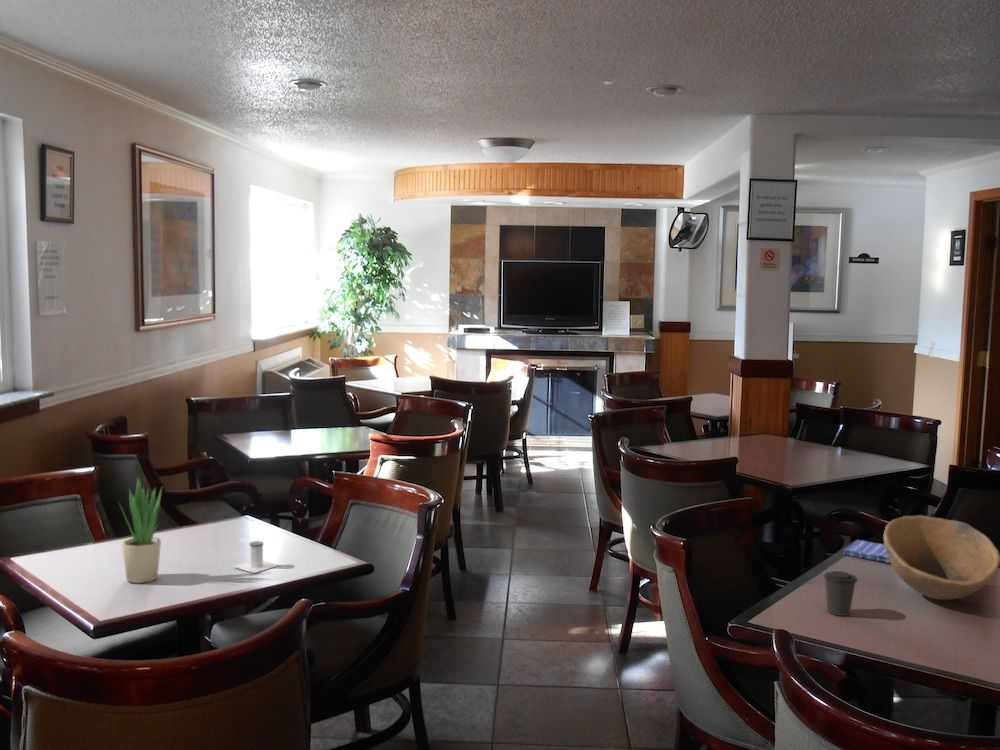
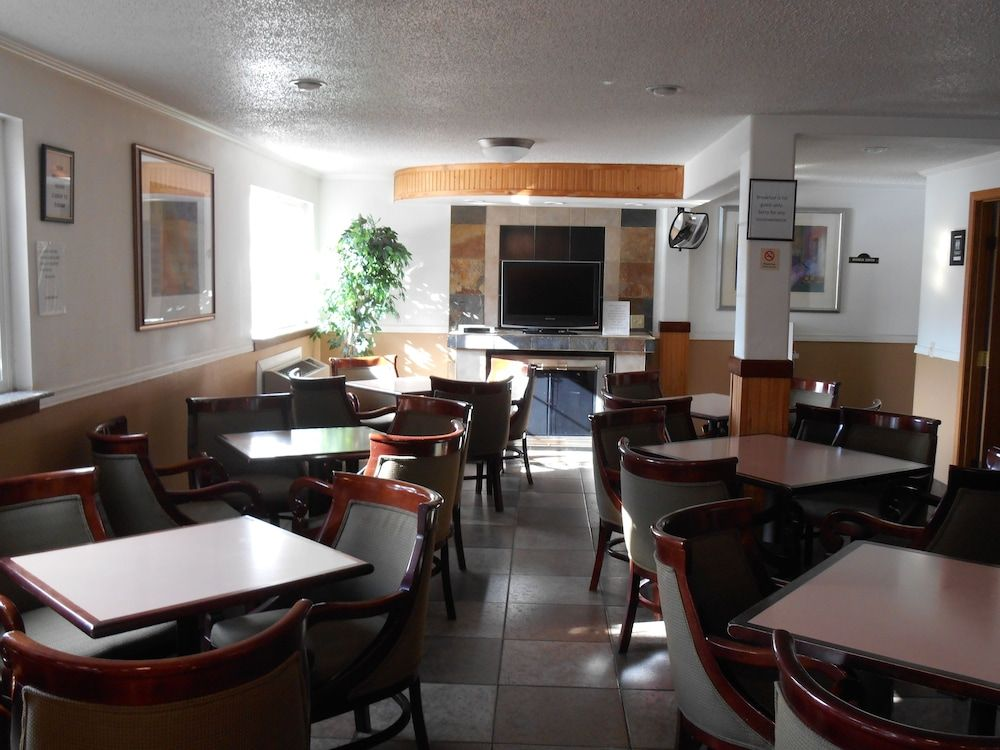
- potted plant (144, 525)
- salt shaker (256, 554)
- bowl (939, 563)
- dish towel (885, 551)
- coffee cup (839, 592)
